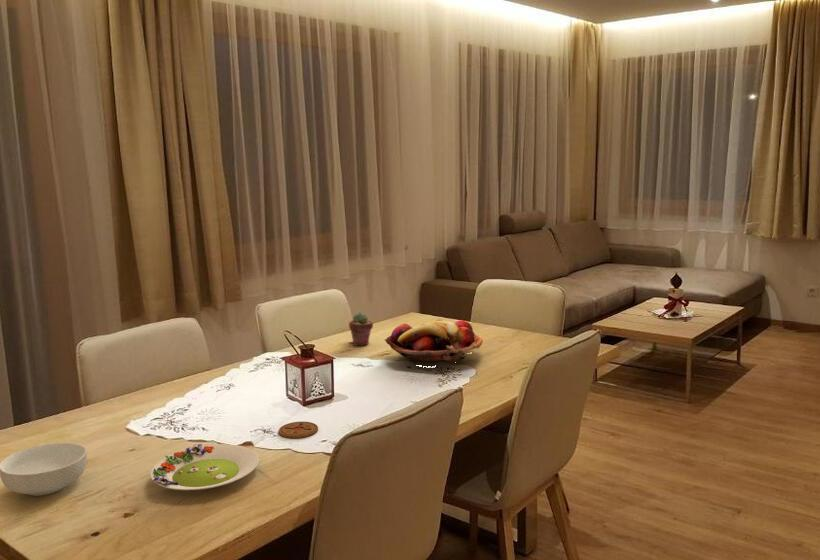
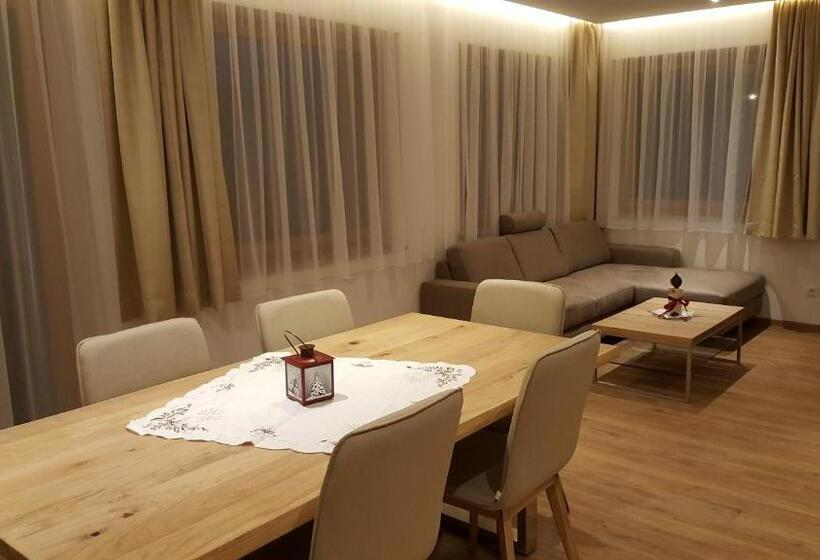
- fruit basket (436, 339)
- salad plate (205, 468)
- potted succulent (360, 328)
- coaster (298, 429)
- cereal bowl (45, 472)
